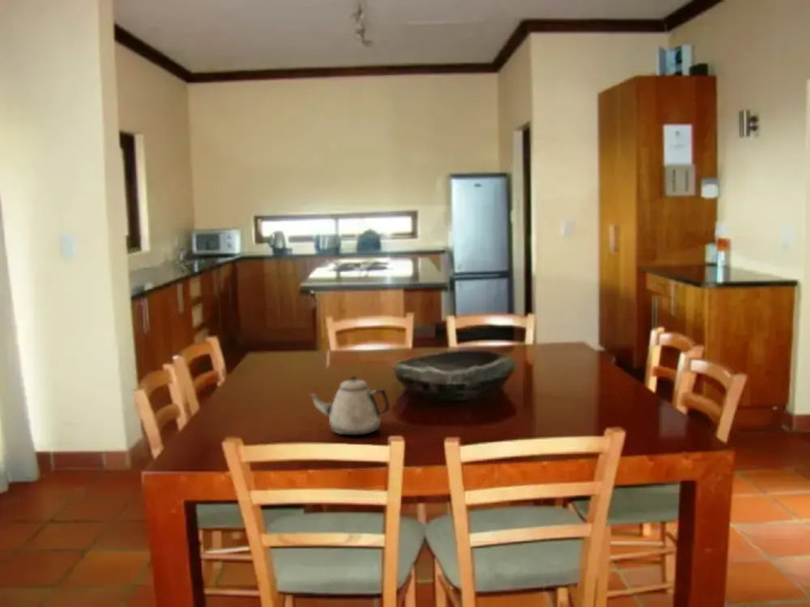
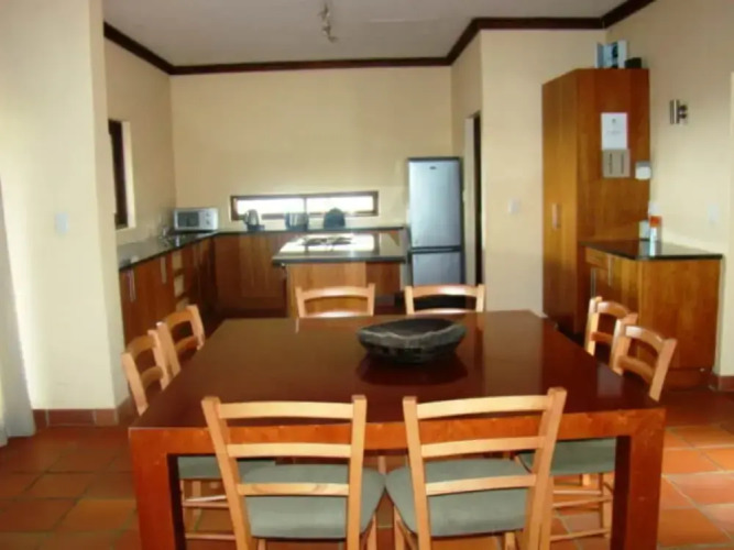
- teapot (349, 403)
